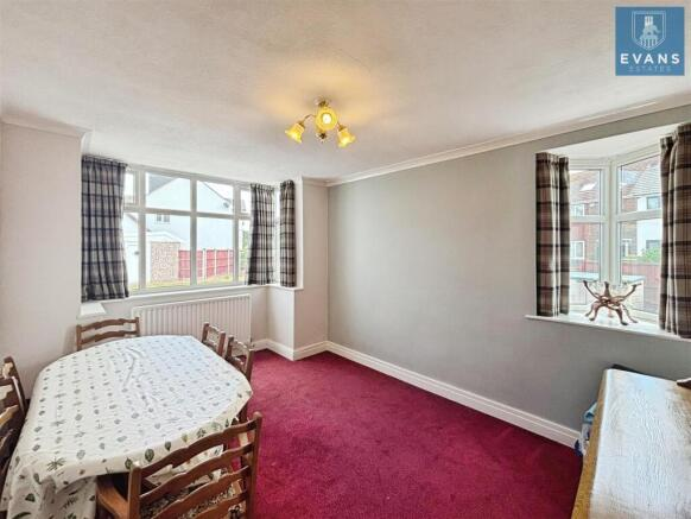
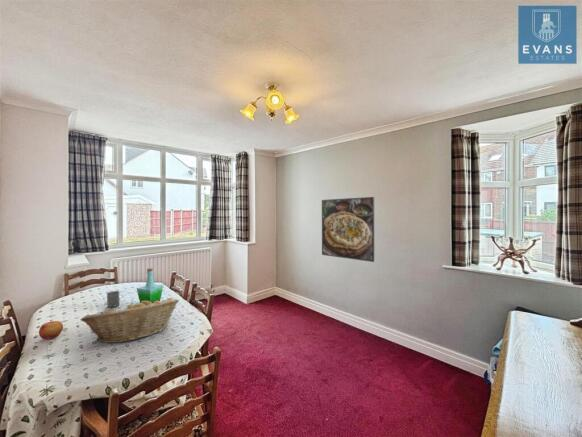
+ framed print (345, 228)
+ bottle (150, 286)
+ fruit basket (134, 315)
+ mug (116, 298)
+ apple (51, 328)
